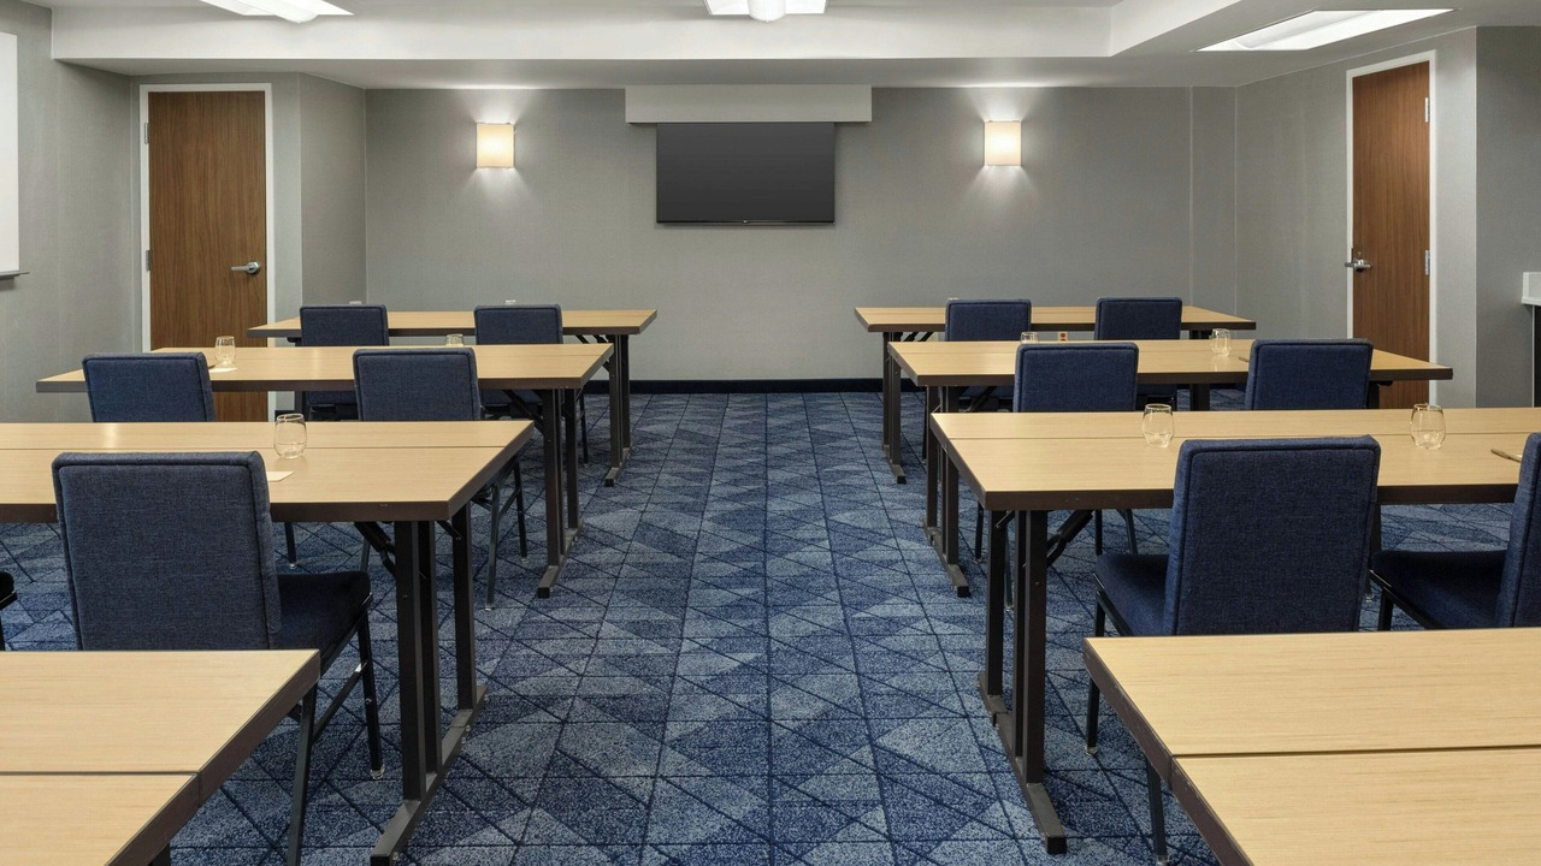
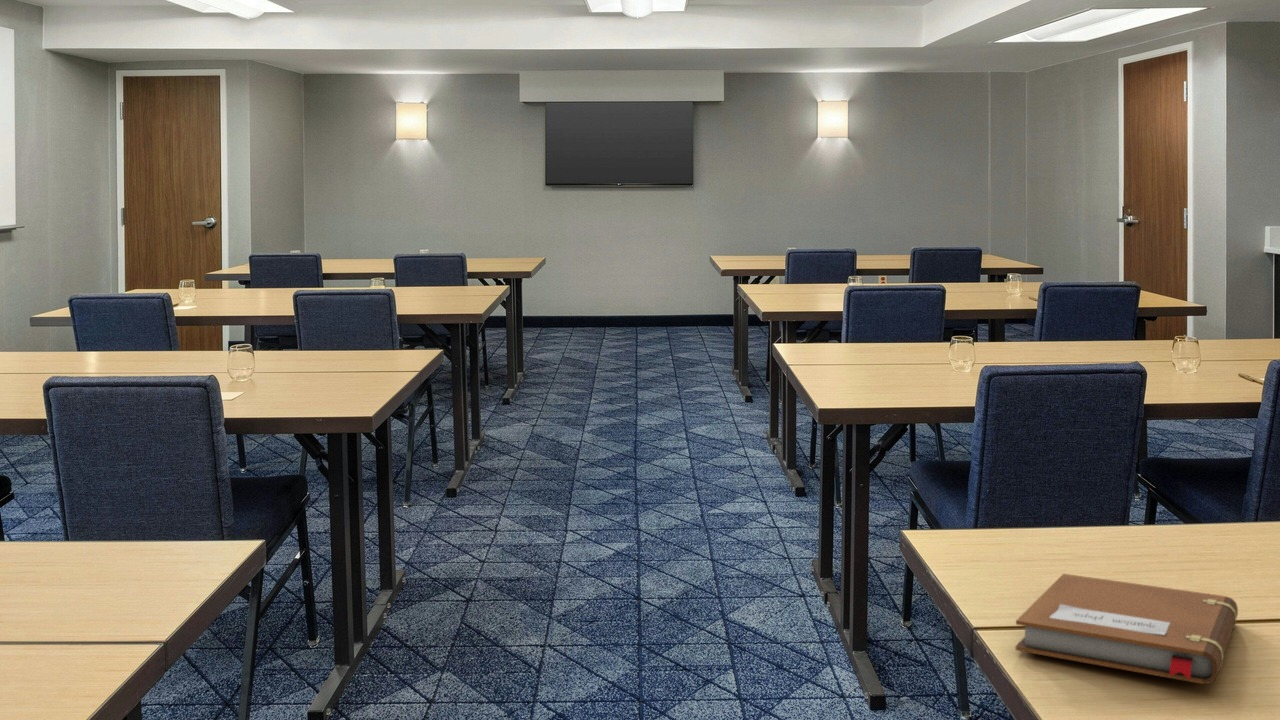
+ notebook (1129, 624)
